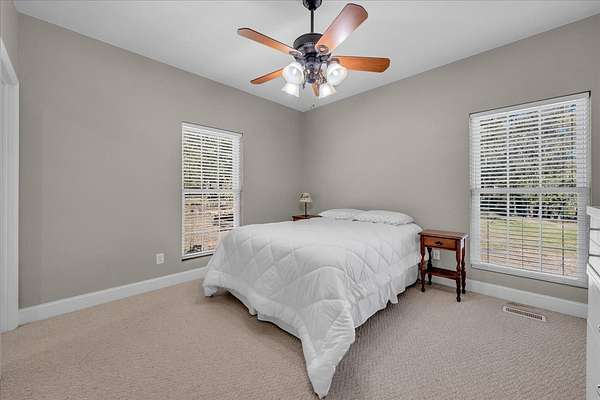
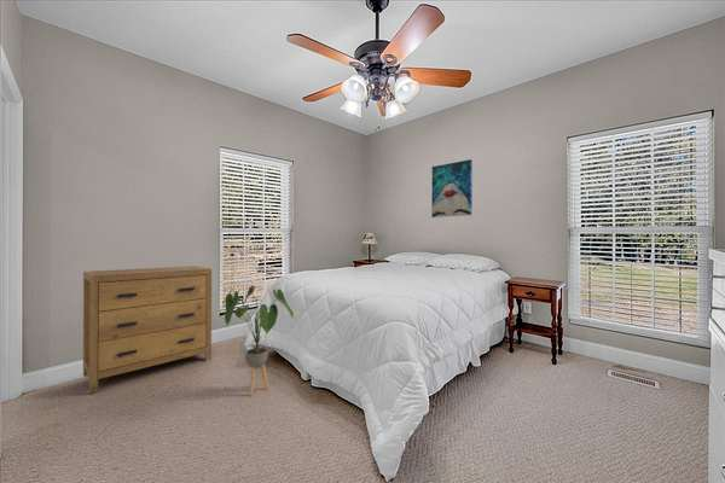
+ house plant (260, 338)
+ wall art (451, 190)
+ dresser (151, 319)
